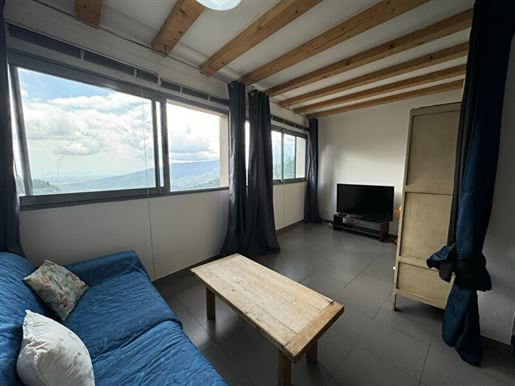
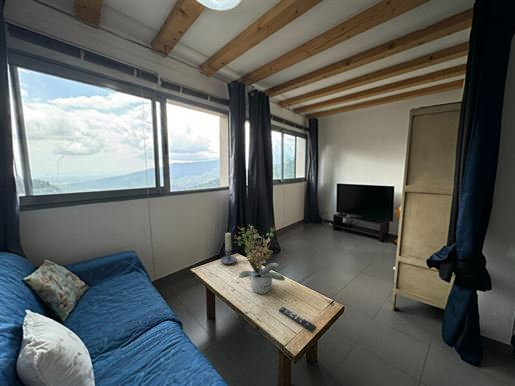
+ candle holder (229, 248)
+ remote control (296, 318)
+ potted plant (257, 258)
